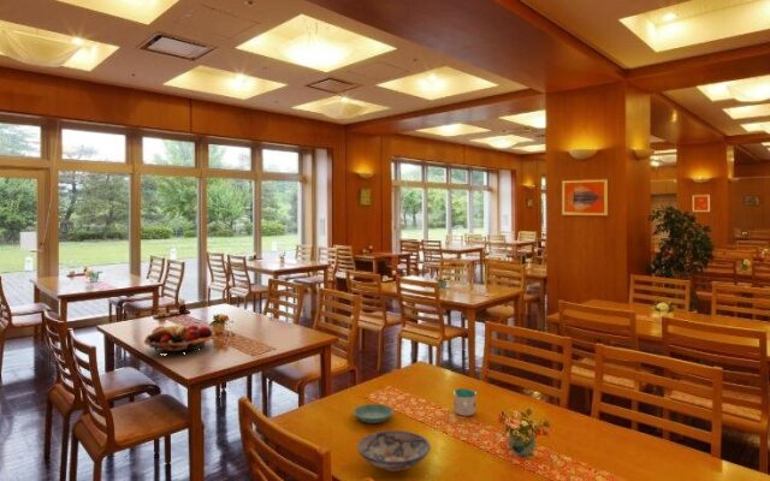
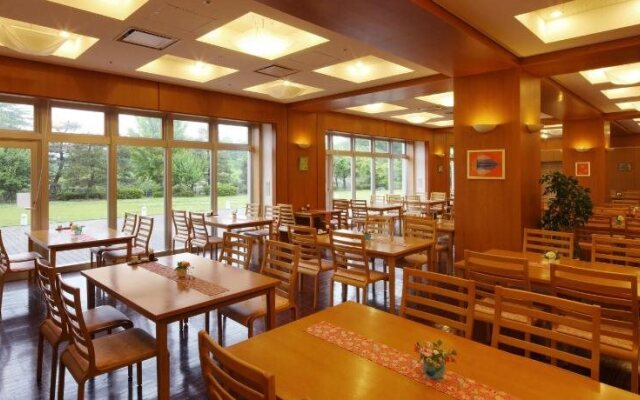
- saucer (373, 414)
- mug (464, 403)
- fruit basket (179, 337)
- bowl (393, 456)
